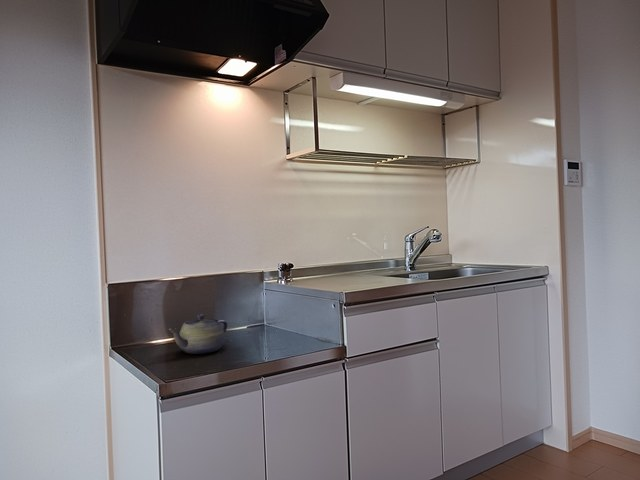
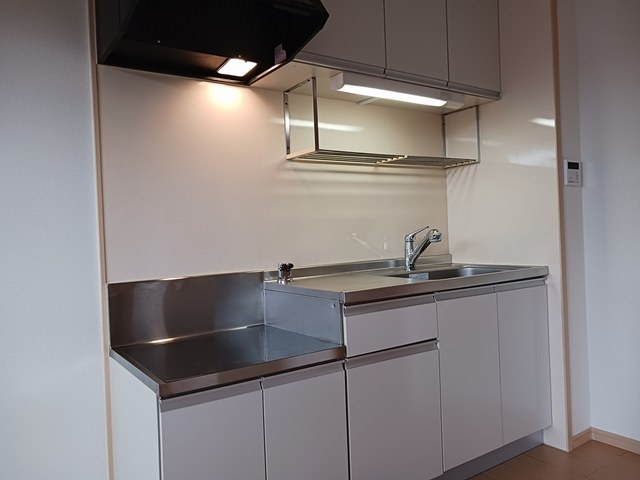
- teapot (199, 333)
